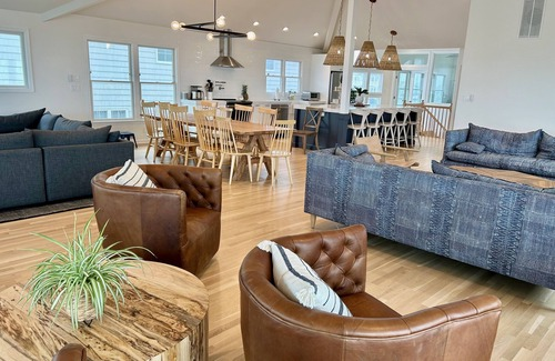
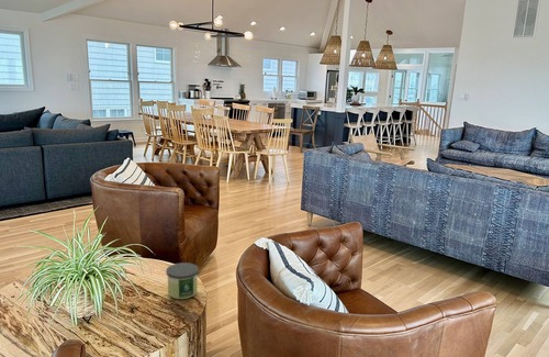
+ candle (182, 281)
